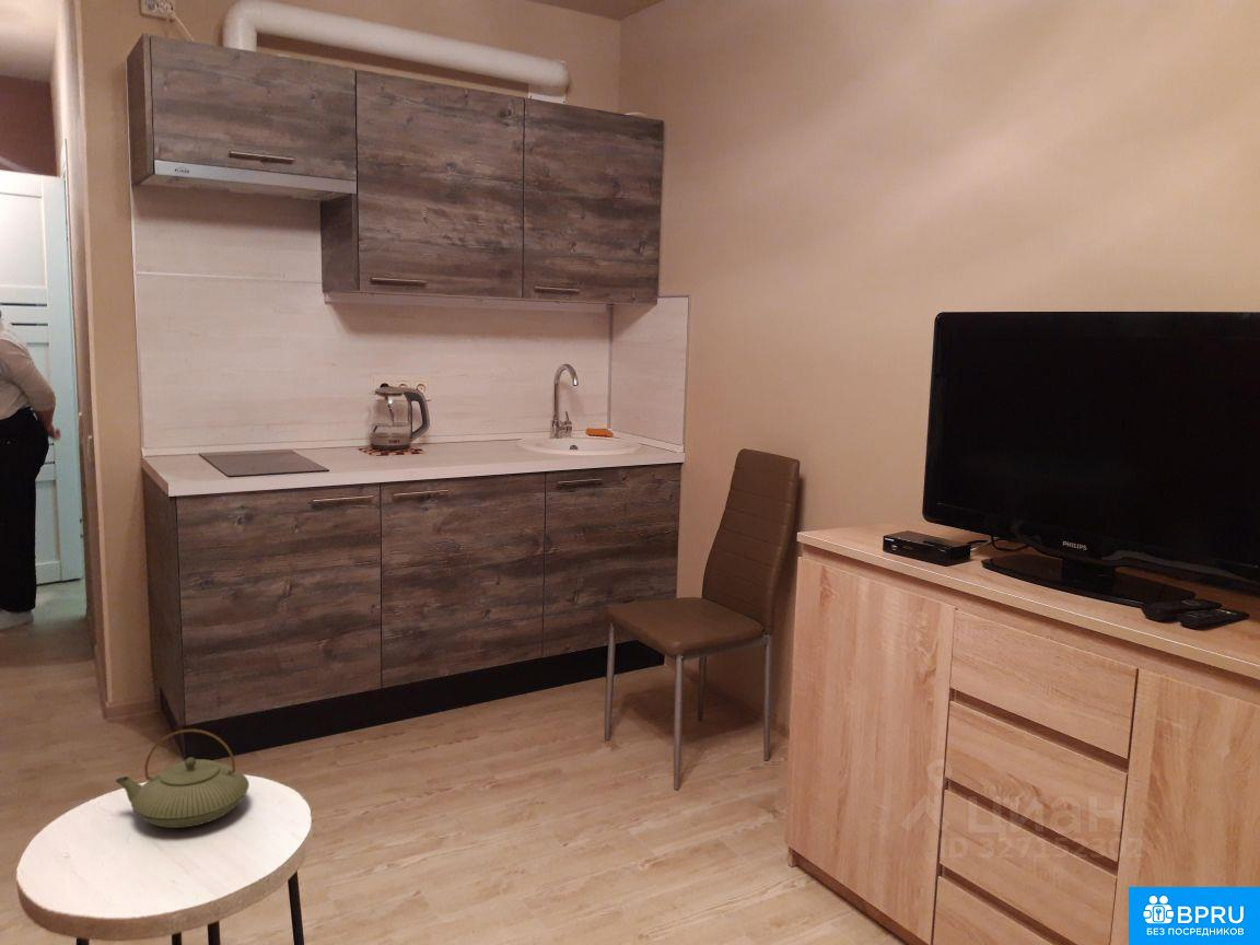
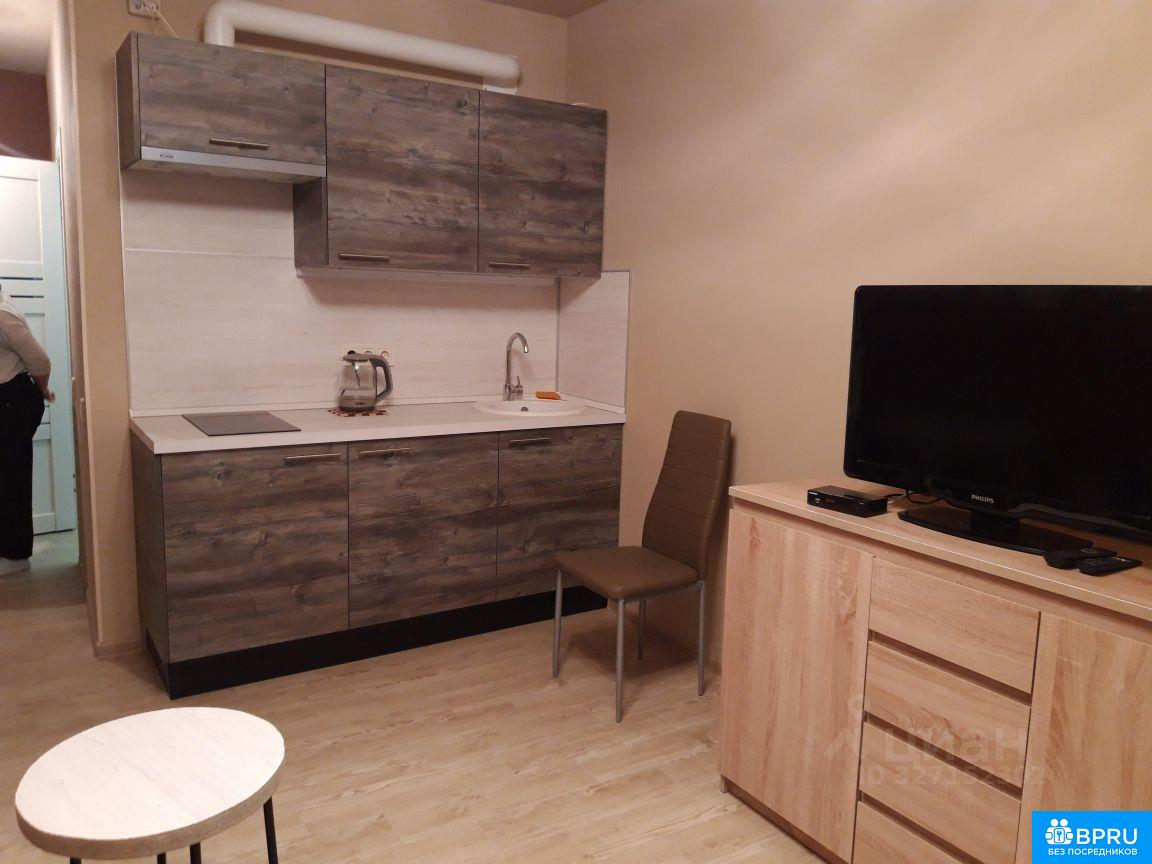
- teapot (183, 770)
